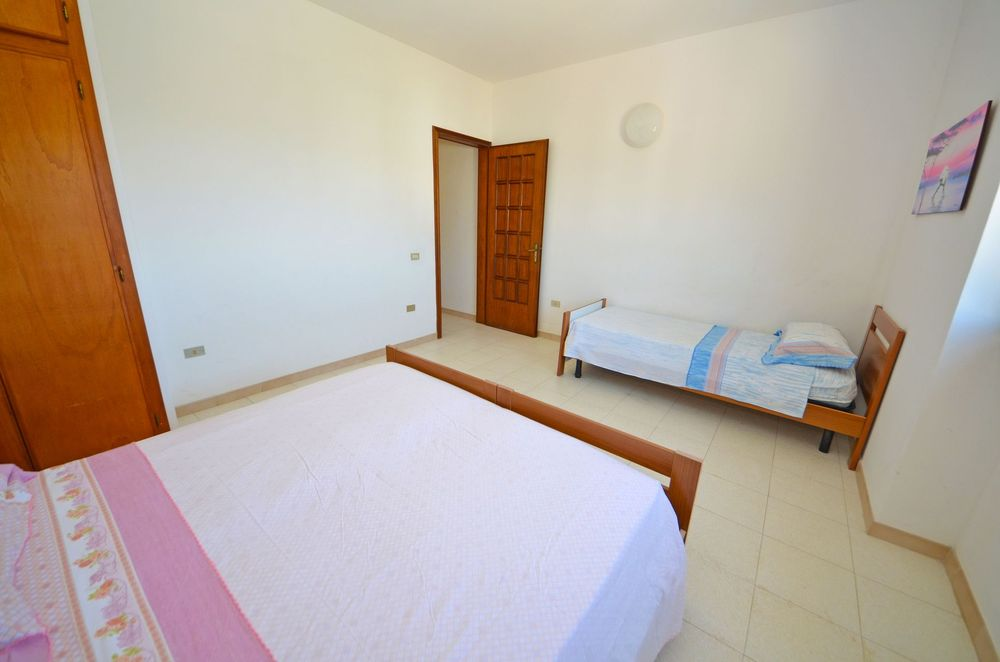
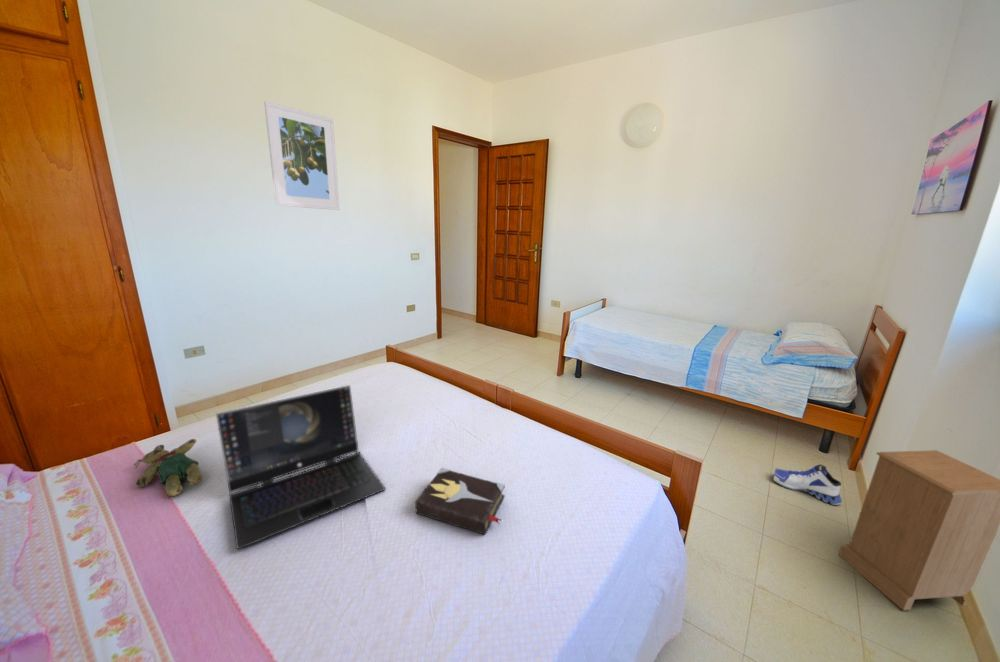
+ hardback book (461, 497)
+ sneaker (809, 476)
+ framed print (305, 160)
+ laptop (303, 454)
+ nightstand (920, 525)
+ teddy bear (167, 467)
